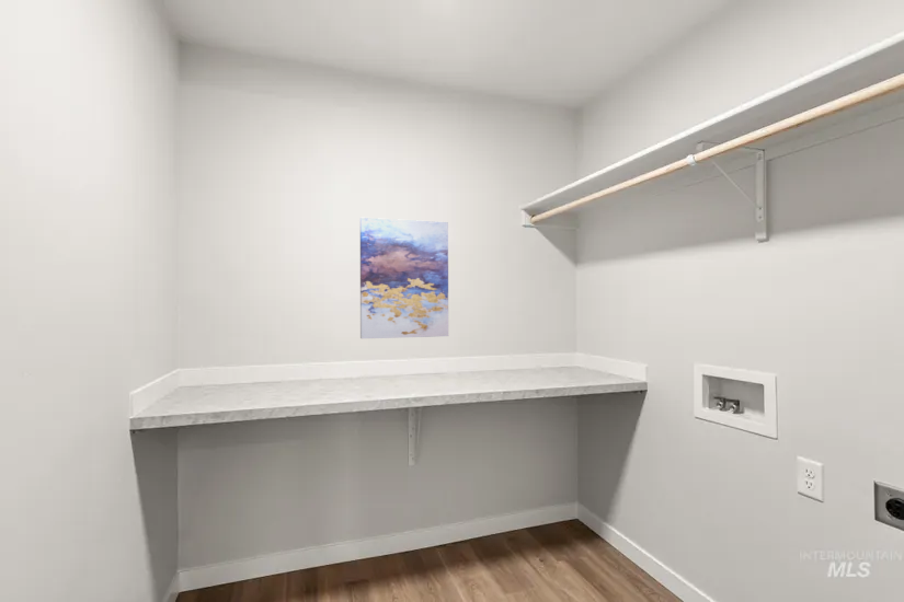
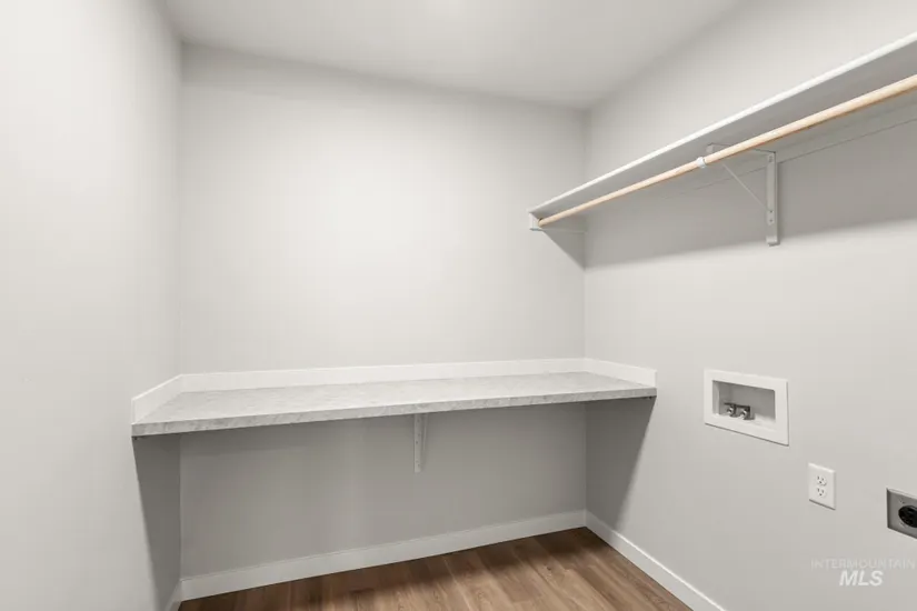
- wall art (404, 278)
